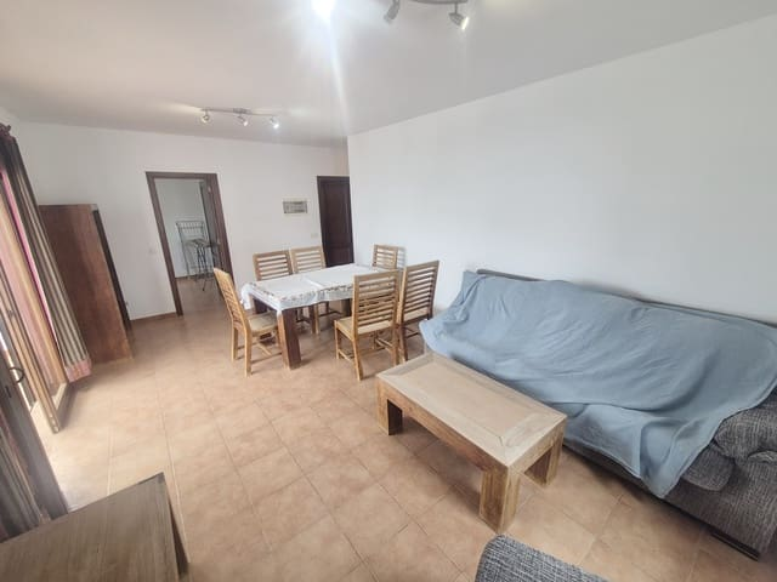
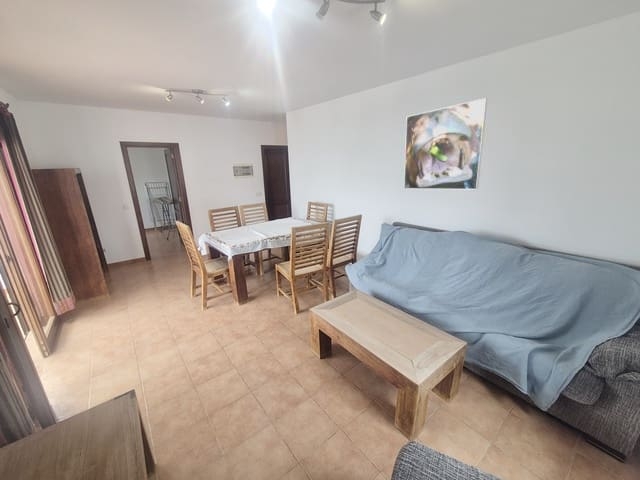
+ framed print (439, 150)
